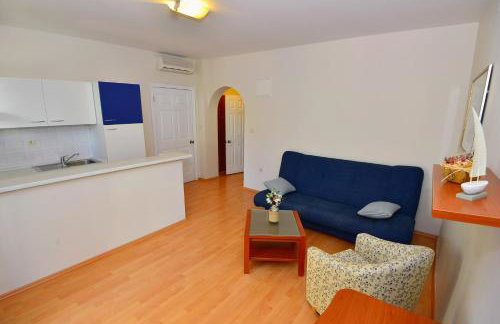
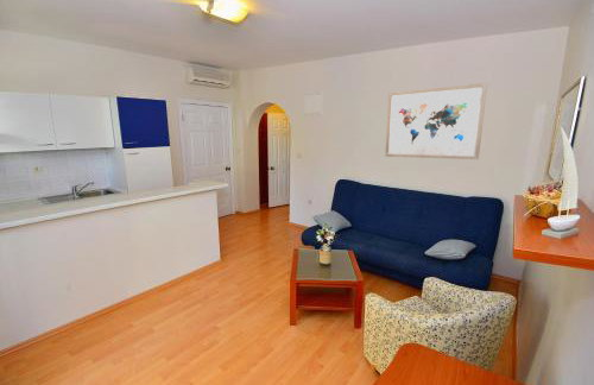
+ wall art (430, 124)
